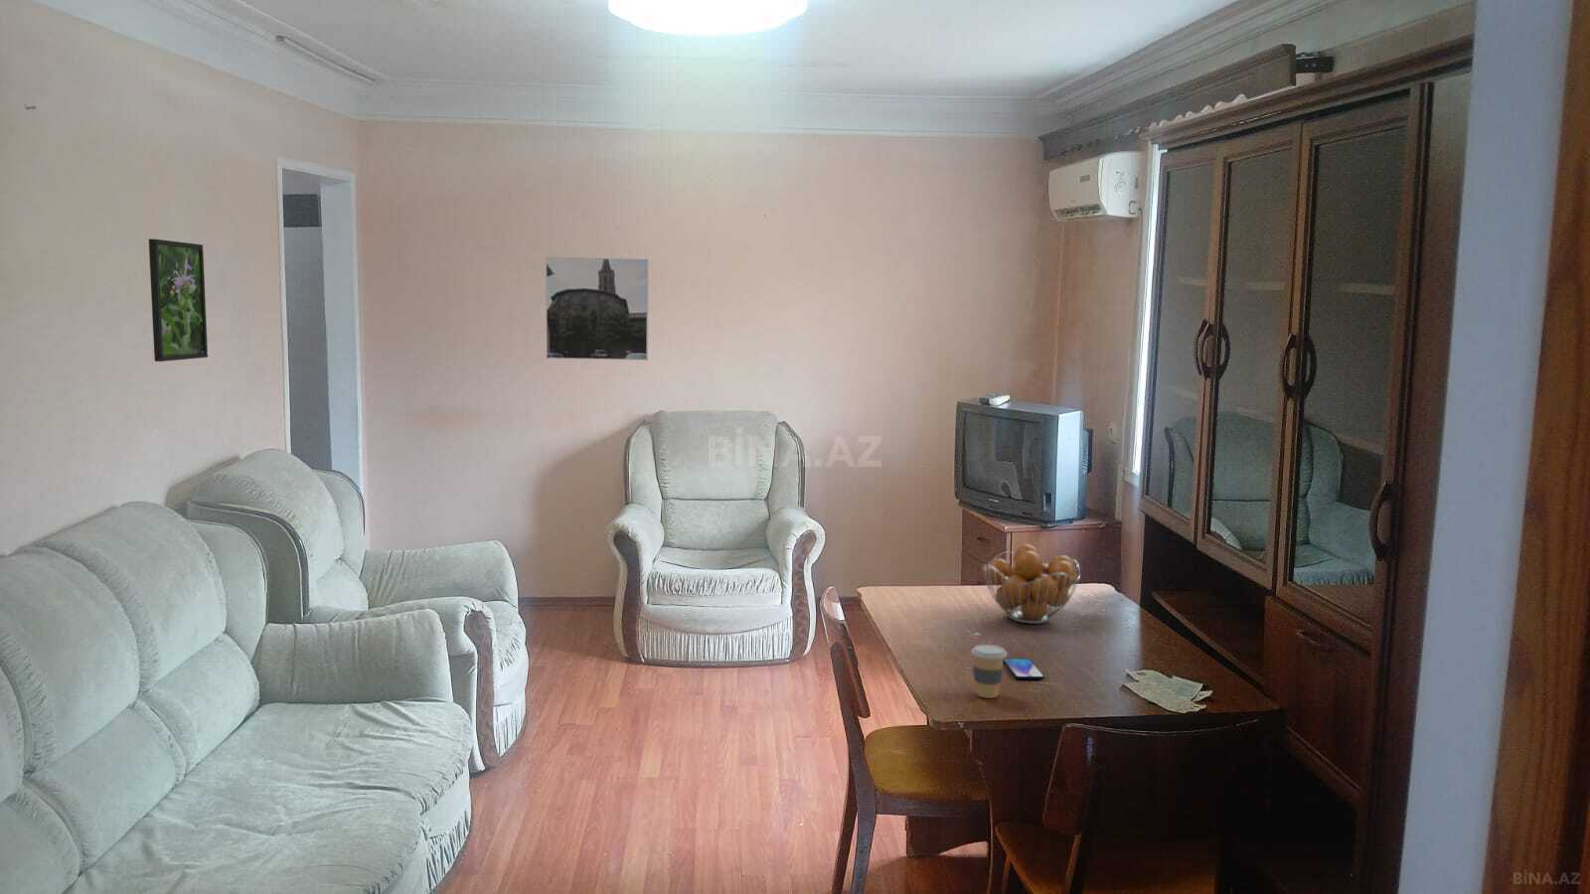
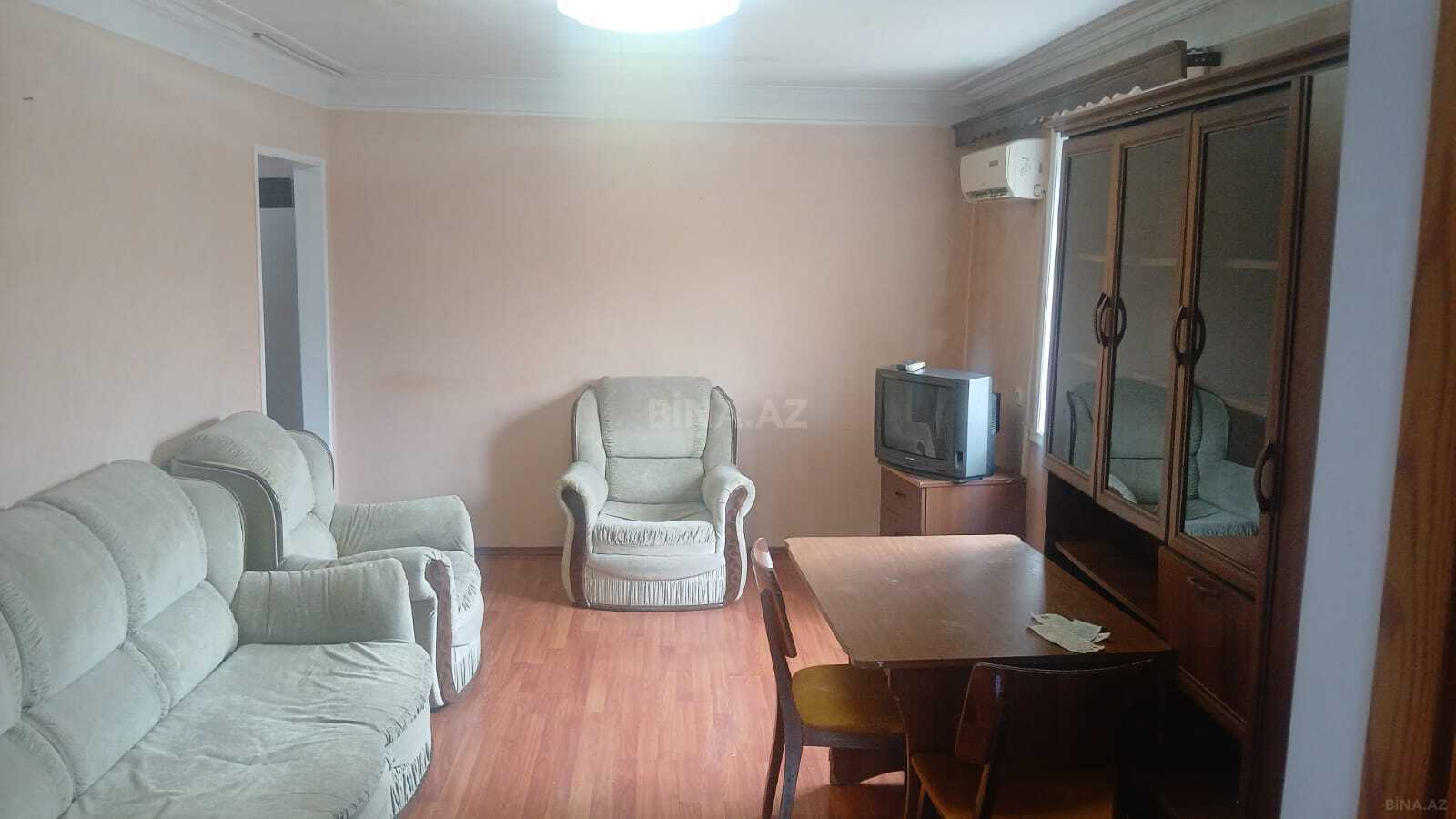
- coffee cup (988, 671)
- smartphone (1022, 668)
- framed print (596, 309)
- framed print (179, 301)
- fruit basket (1031, 583)
